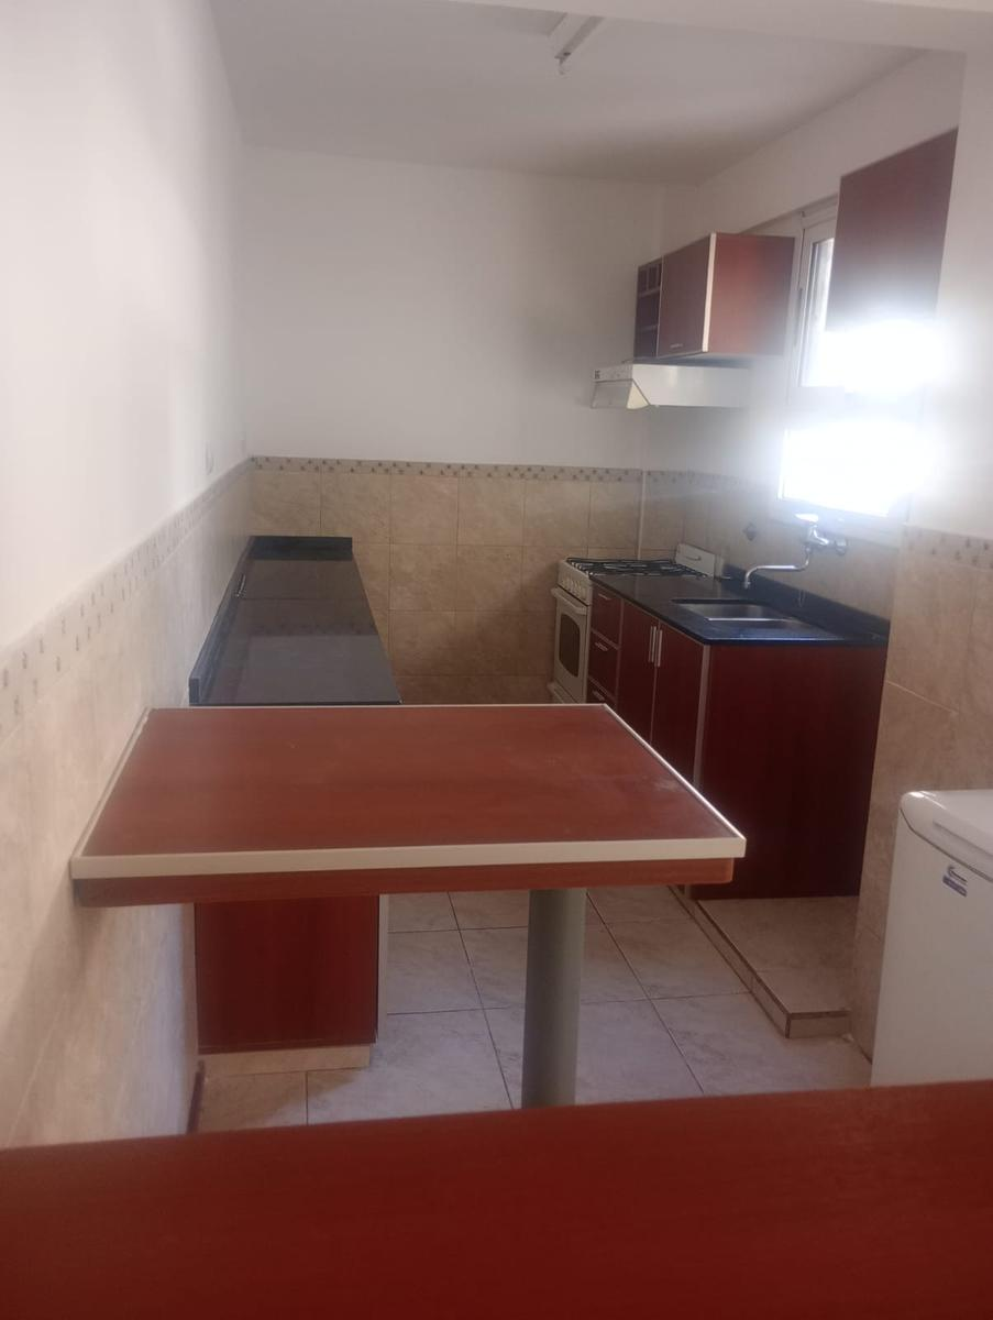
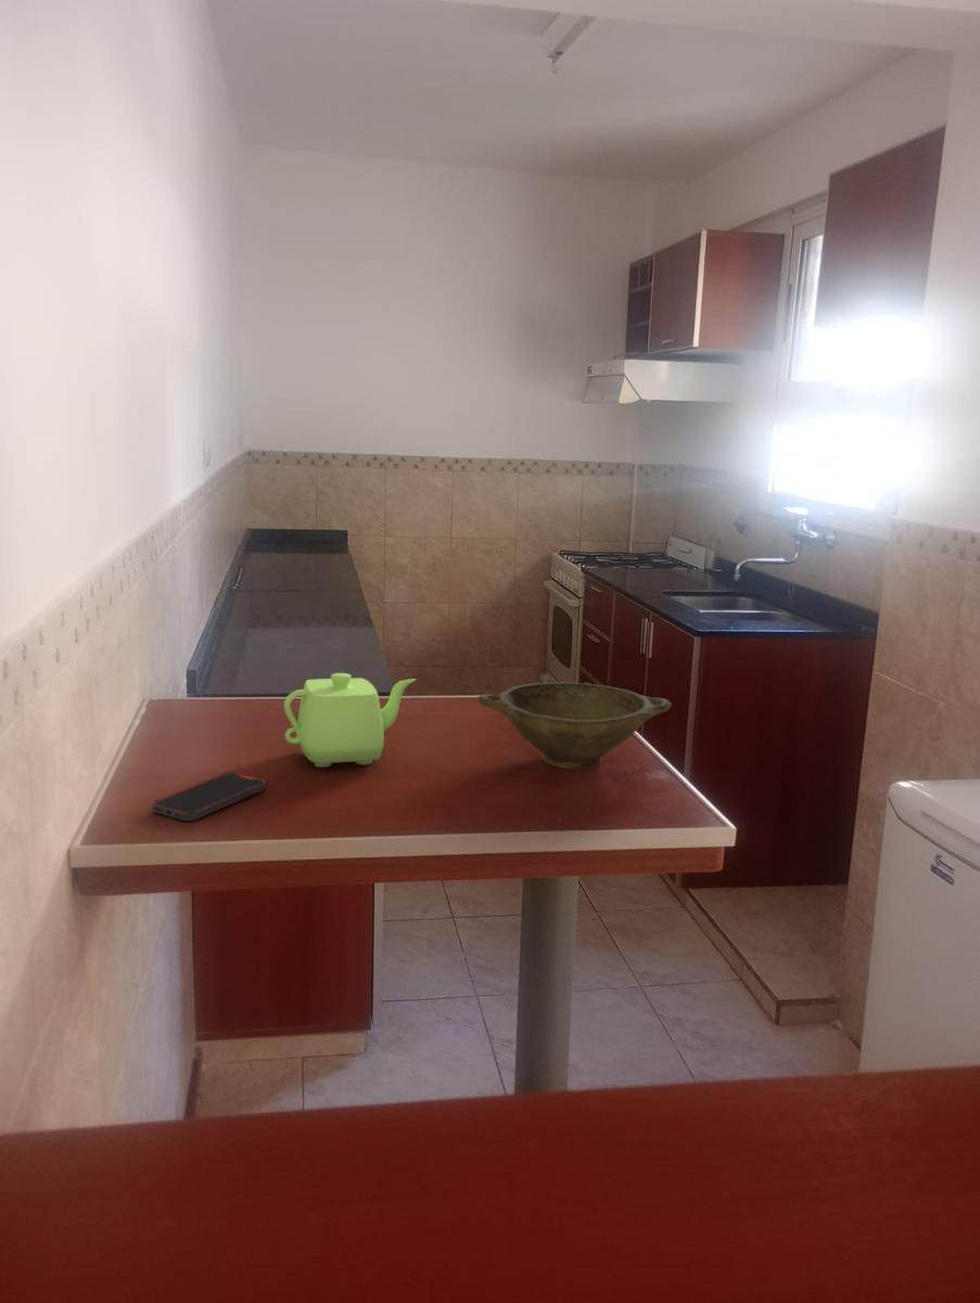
+ bowl (573, 729)
+ smartphone (211, 795)
+ teapot (351, 716)
